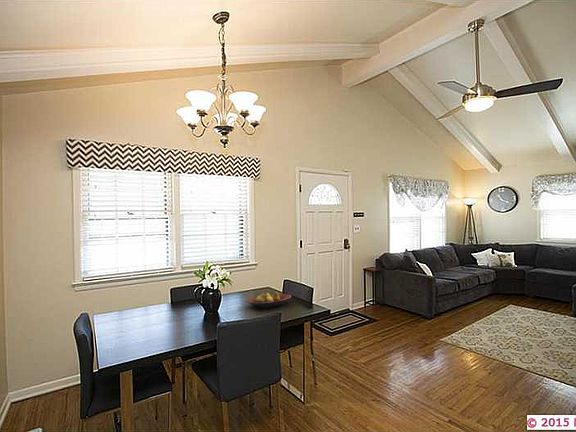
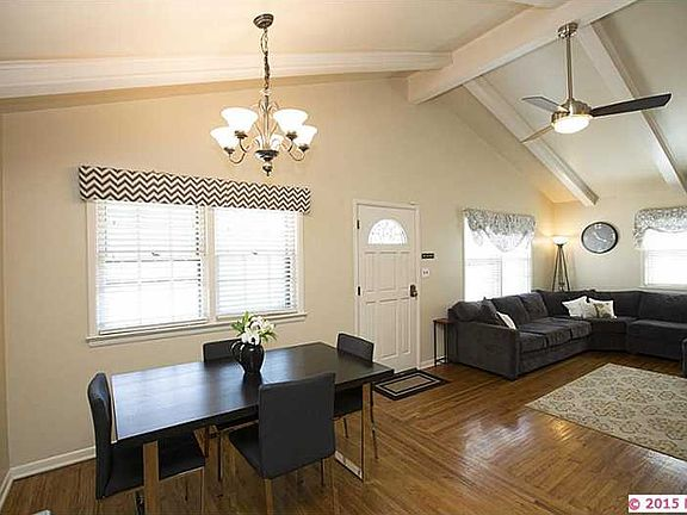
- fruit bowl (269, 298)
